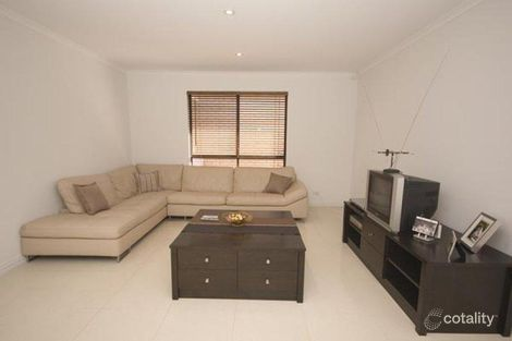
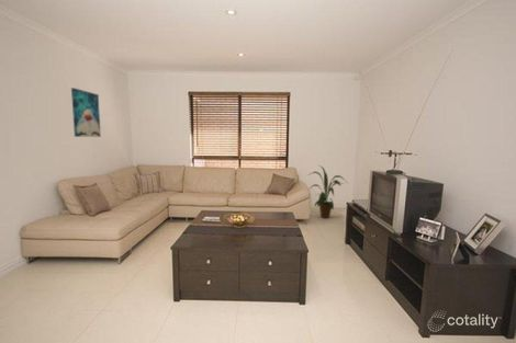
+ house plant (326, 193)
+ wall art (87, 114)
